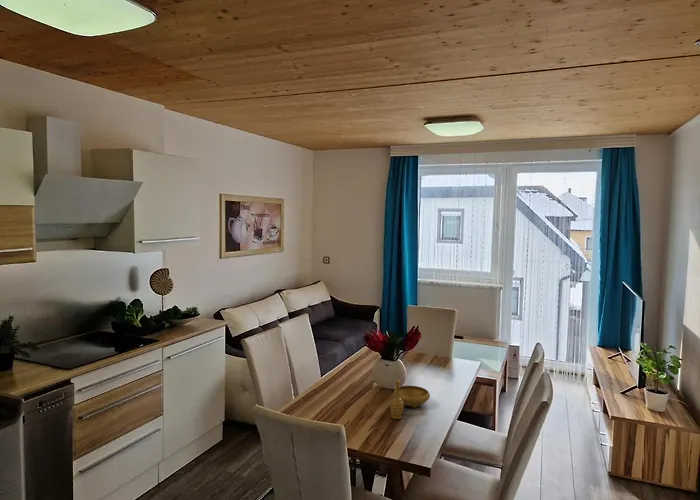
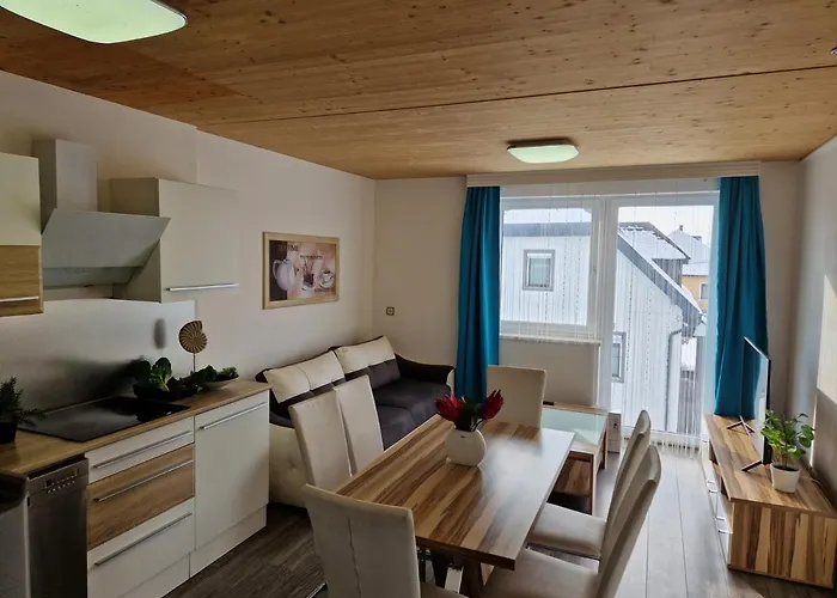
- decorative bowl (406, 390)
